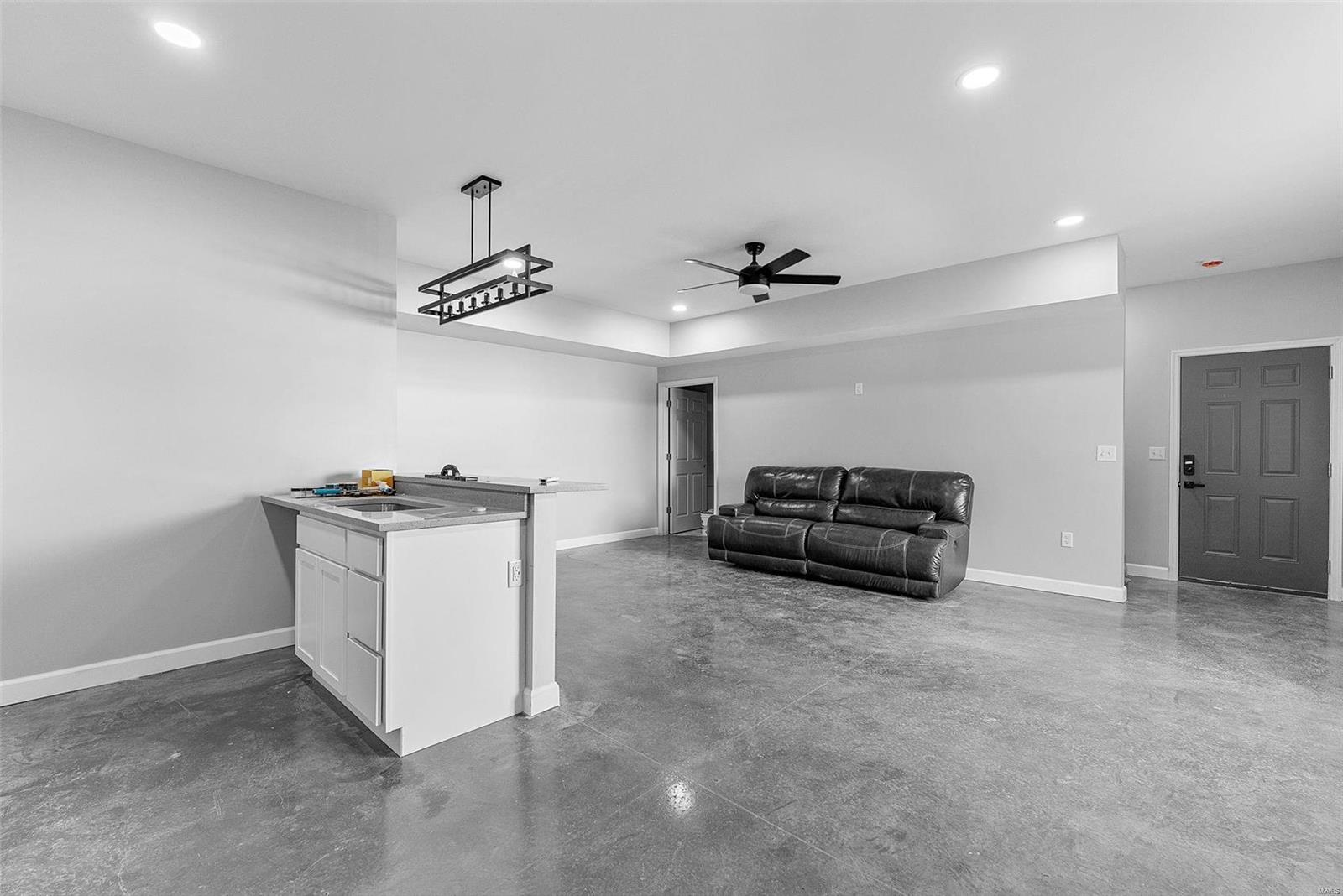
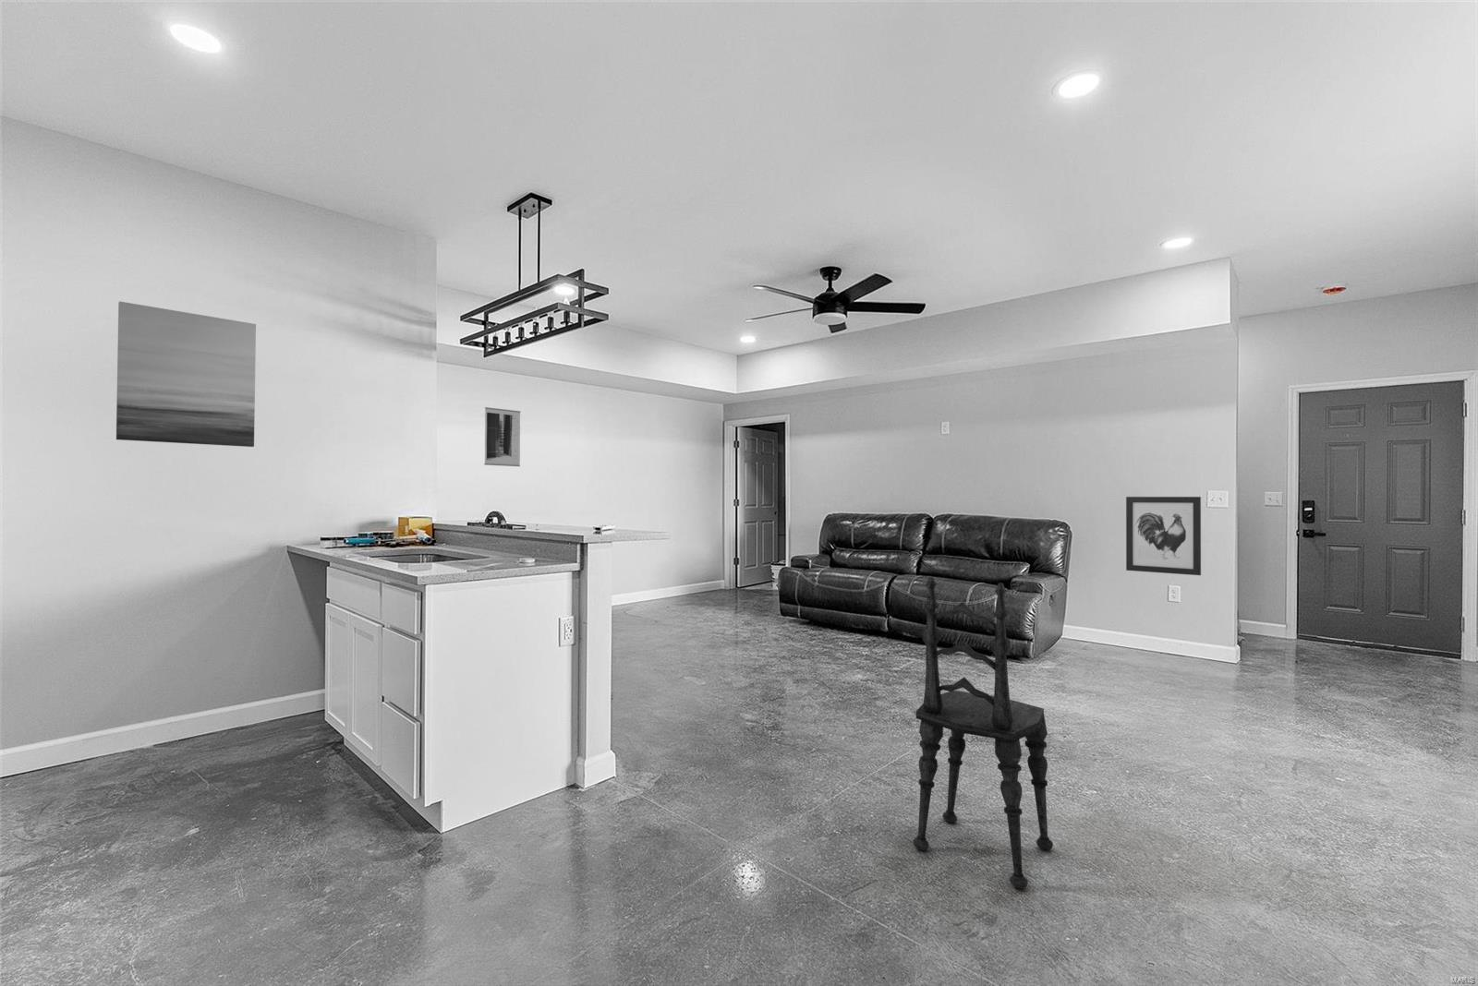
+ wall art (1162, 535)
+ dining chair (981, 713)
+ wall art (189, 379)
+ wall art (503, 437)
